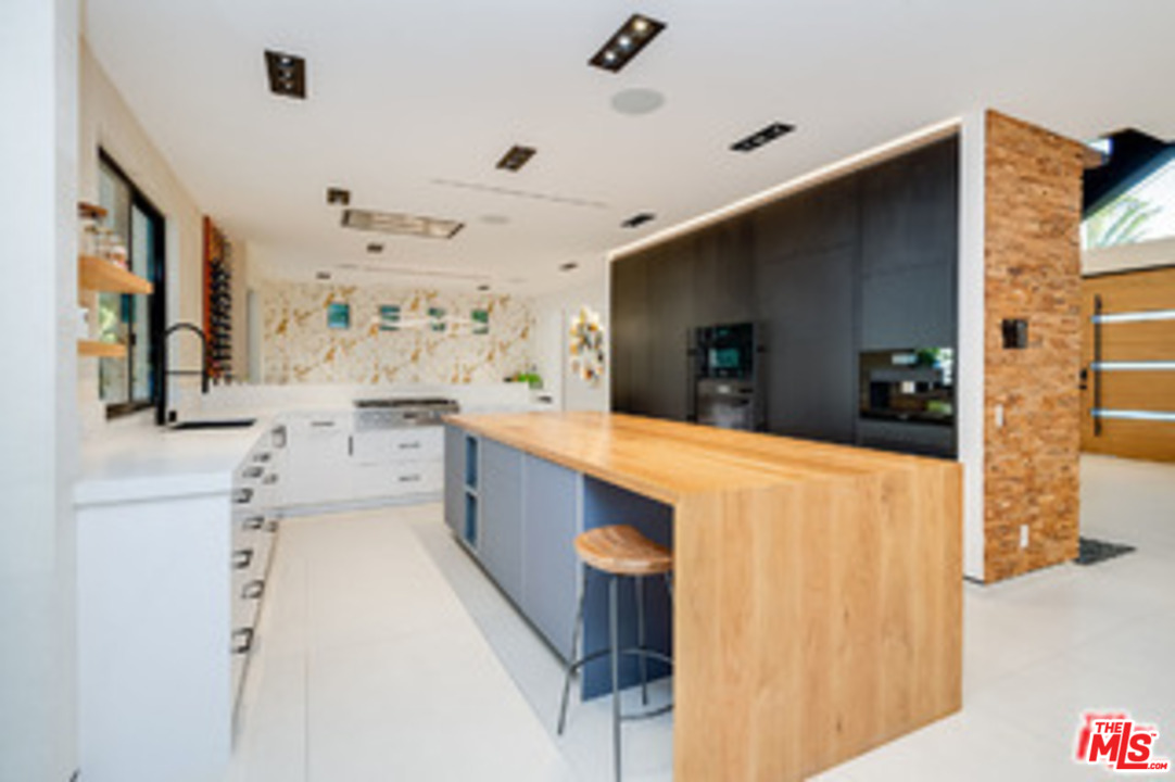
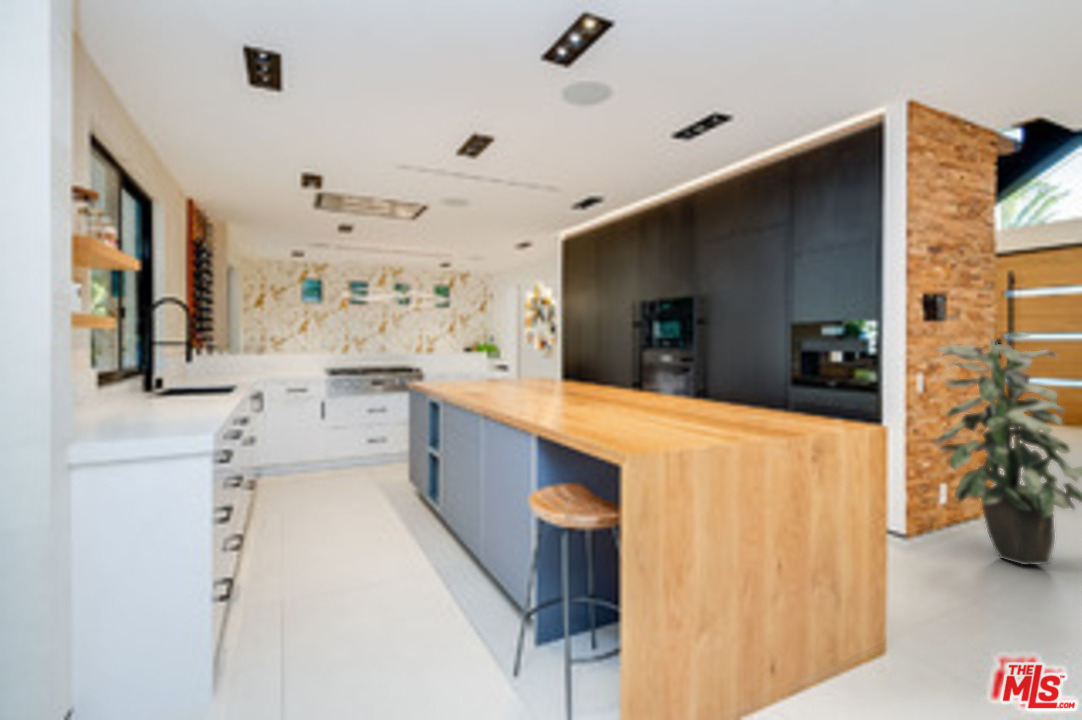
+ indoor plant (1006, 445)
